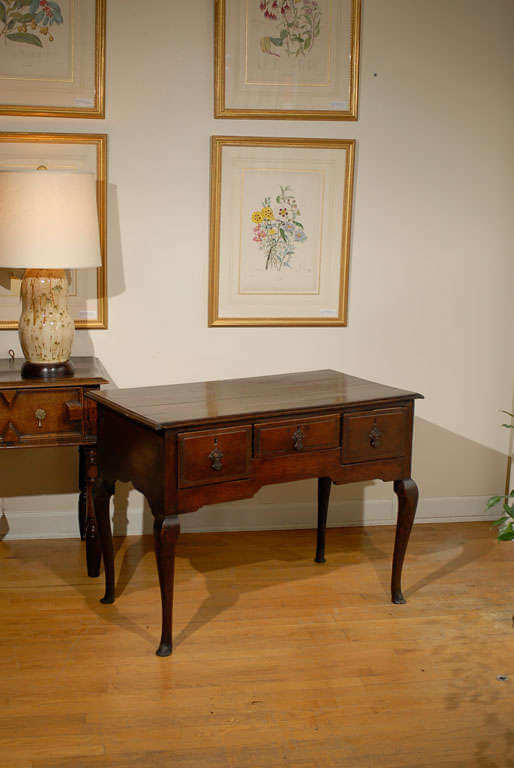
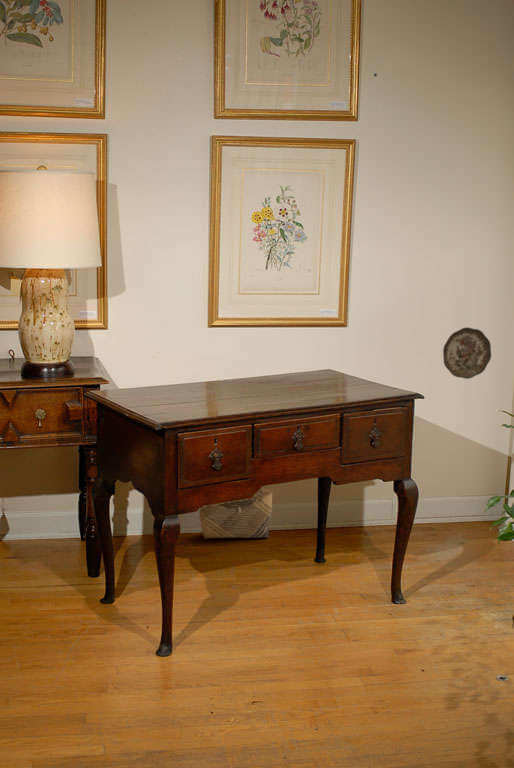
+ decorative plate (466, 352)
+ basket (235, 504)
